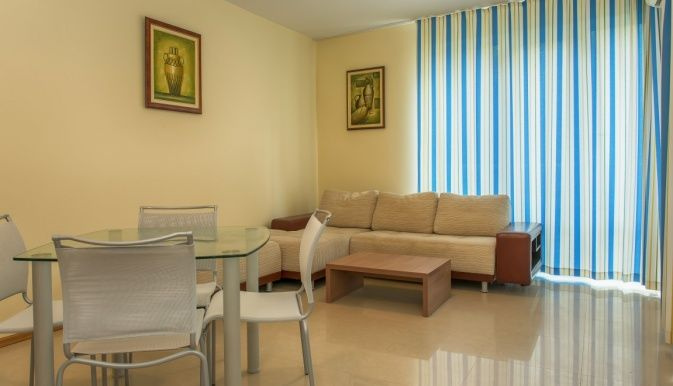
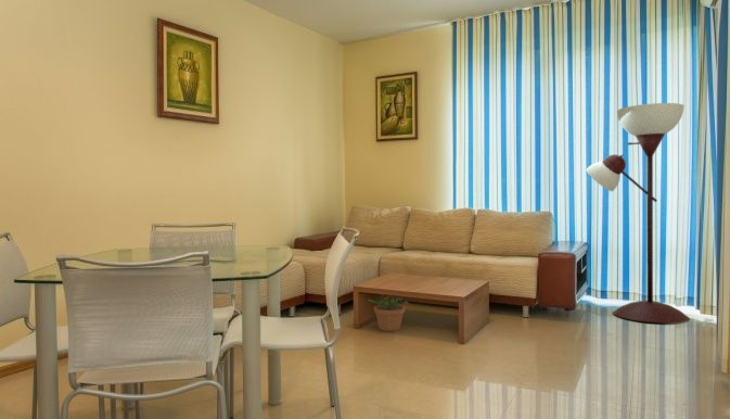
+ floor lamp (646, 212)
+ potted plant (389, 306)
